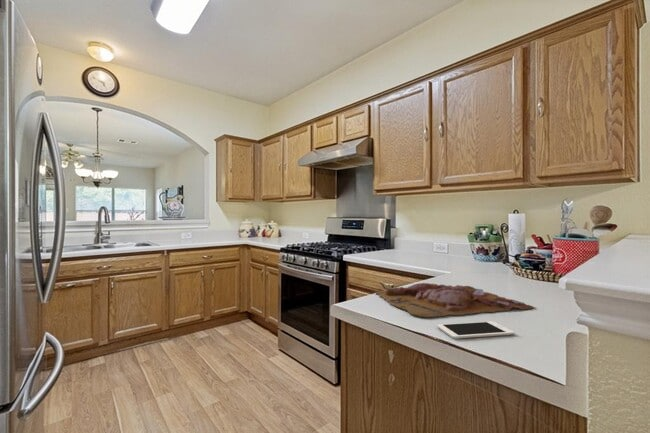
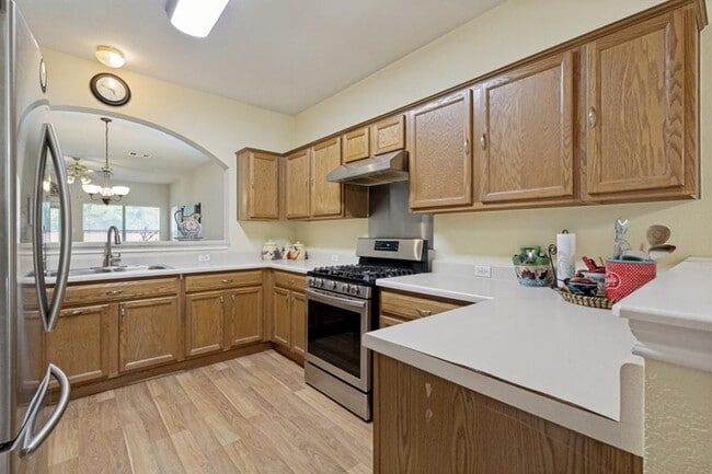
- cutting board (446, 290)
- cell phone (474, 329)
